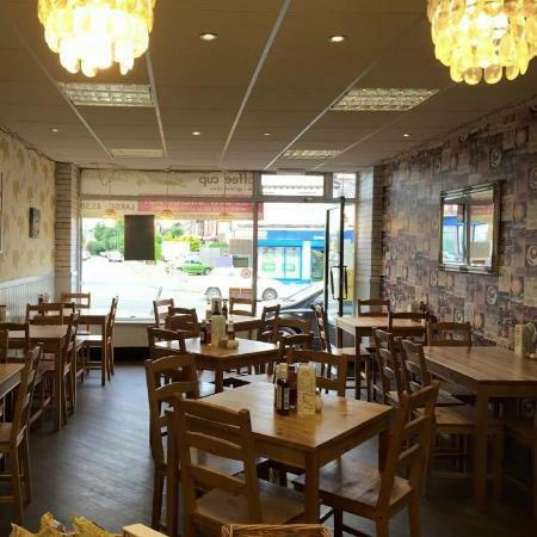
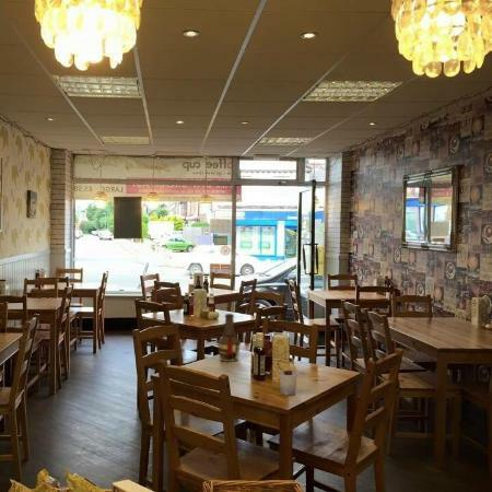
+ cup (285, 382)
+ bottle (229, 337)
